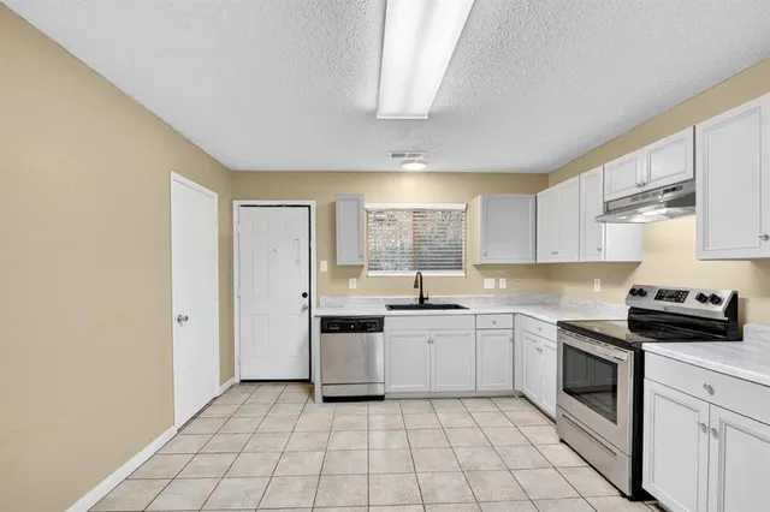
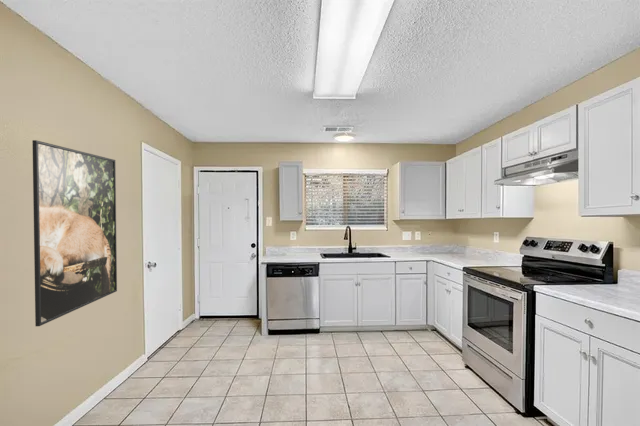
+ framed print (82, 229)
